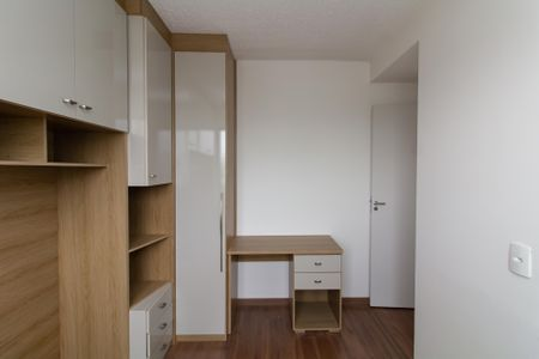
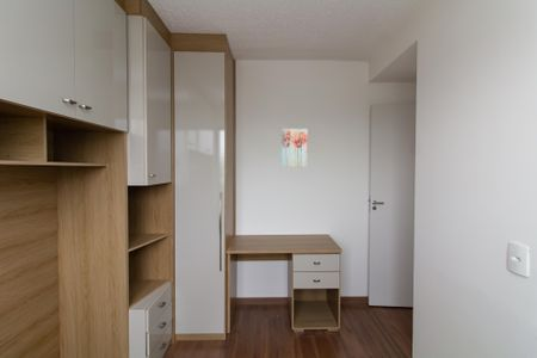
+ wall art (294, 148)
